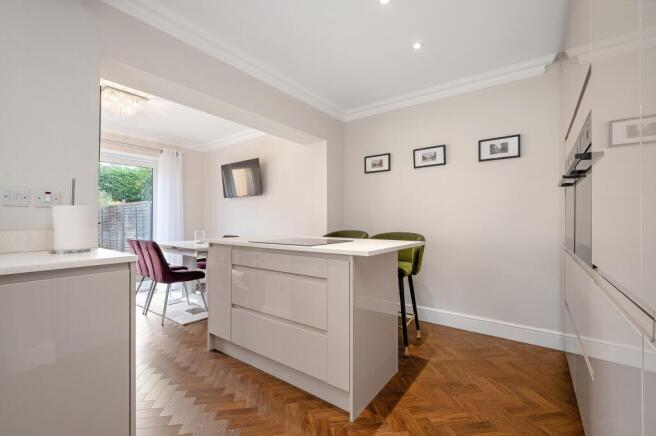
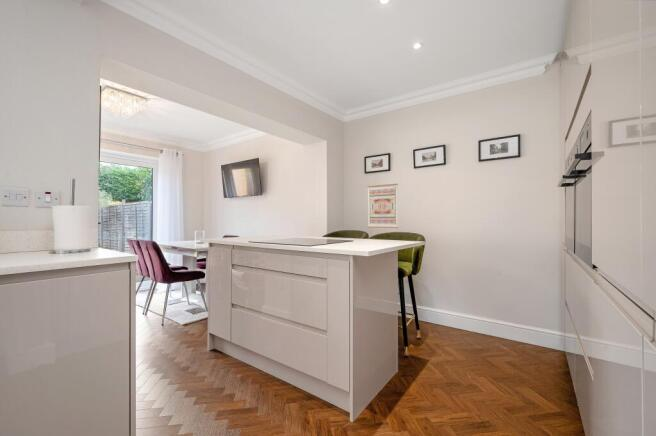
+ wall art (382, 206)
